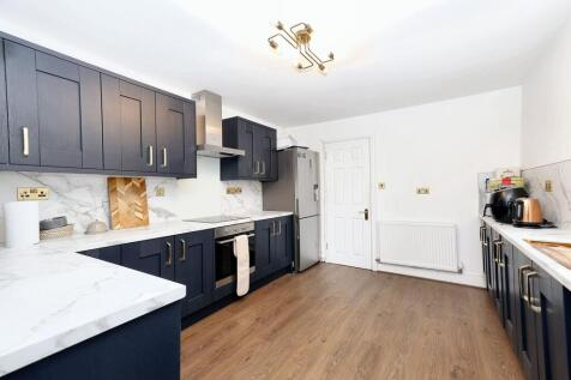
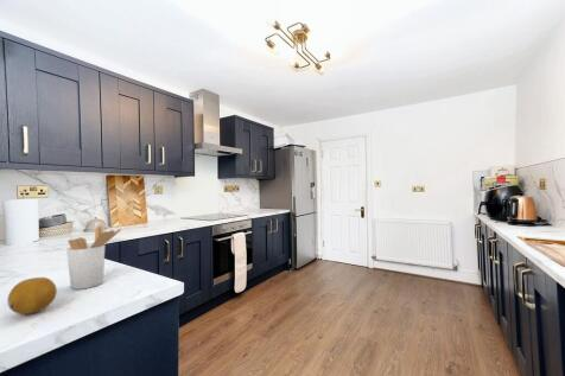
+ fruit (33, 294)
+ utensil holder (94, 255)
